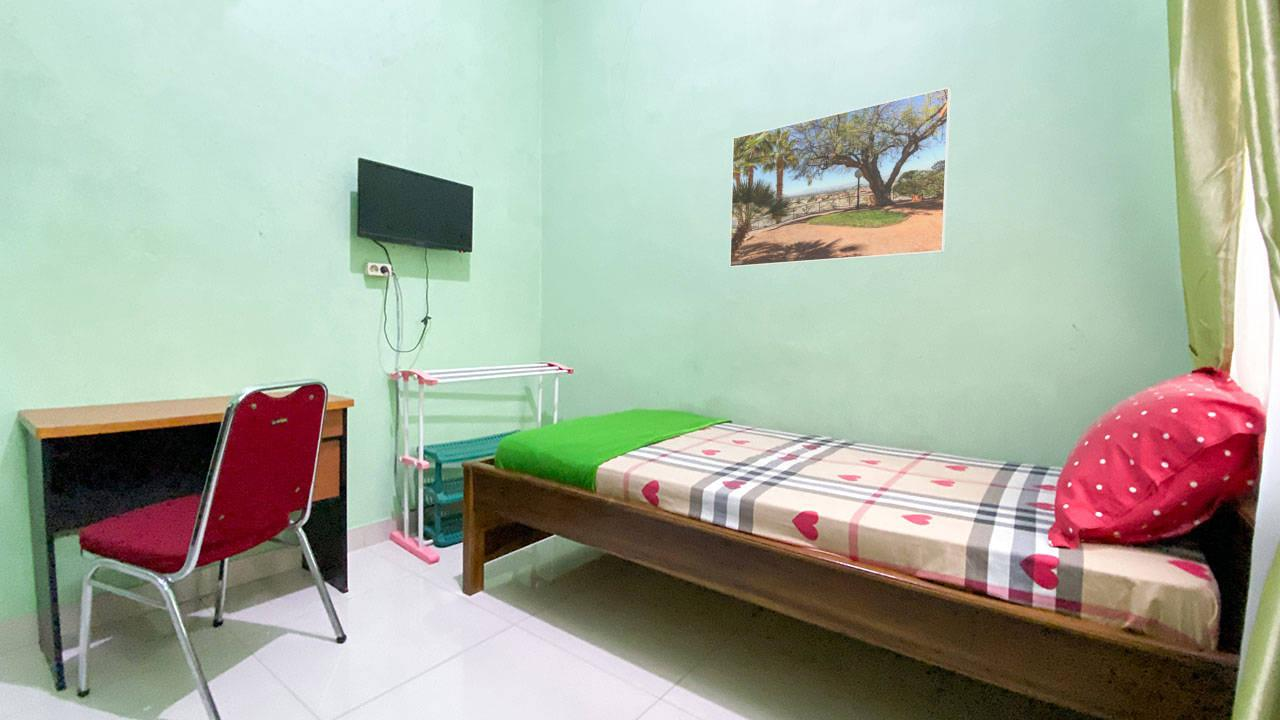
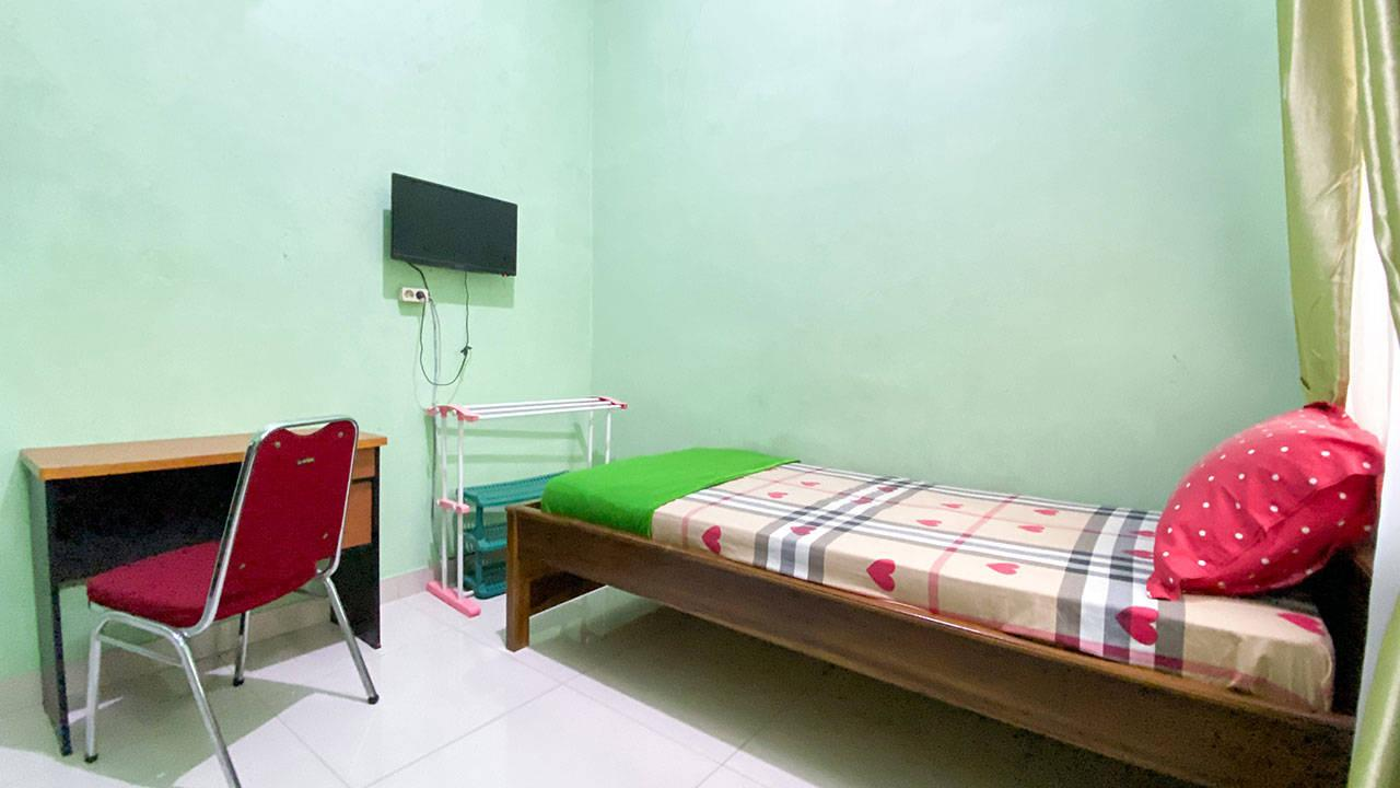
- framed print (827, 188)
